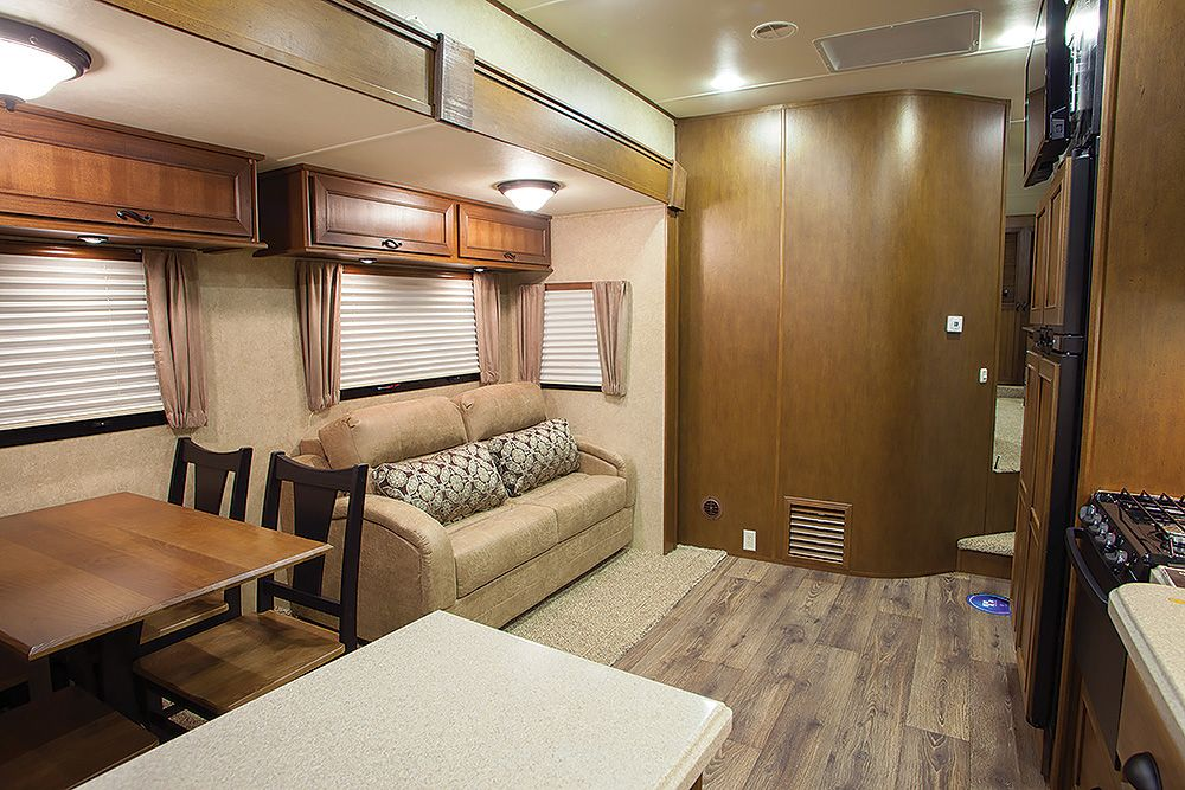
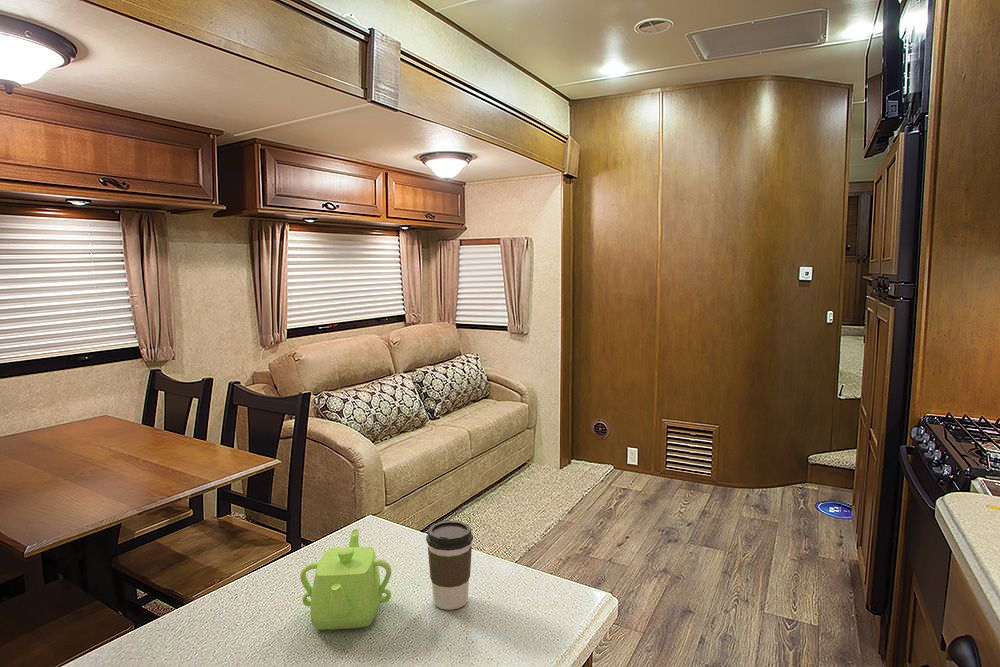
+ teapot (346, 581)
+ coffee cup (450, 565)
